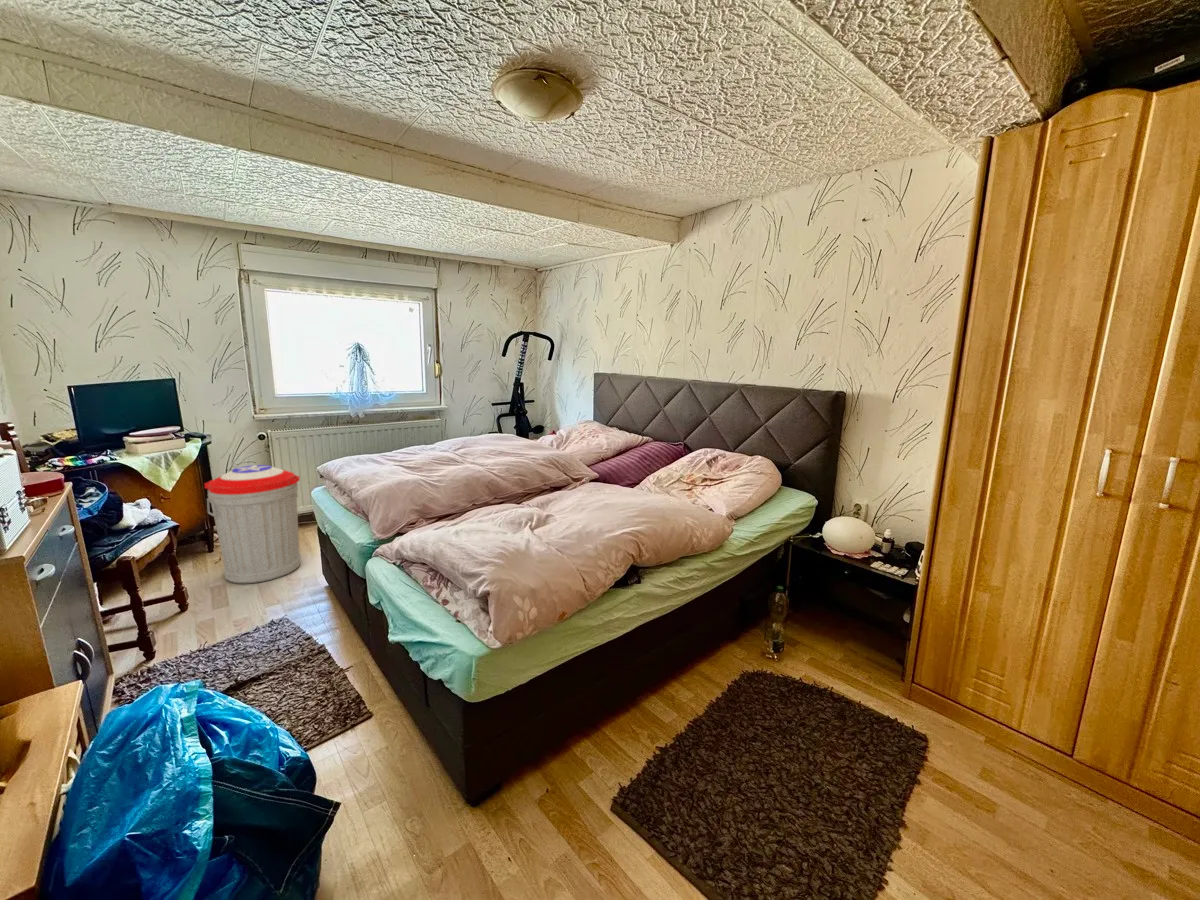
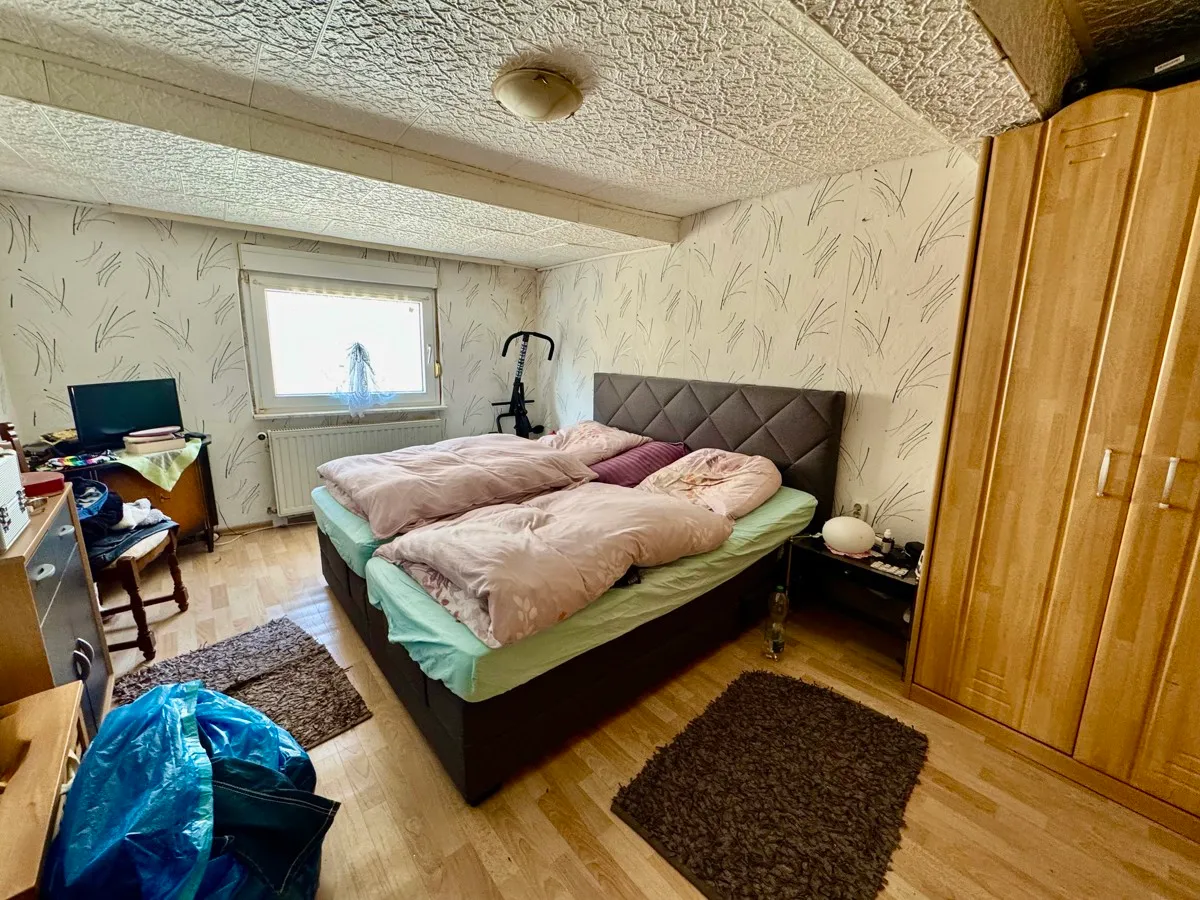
- trash can (258, 519)
